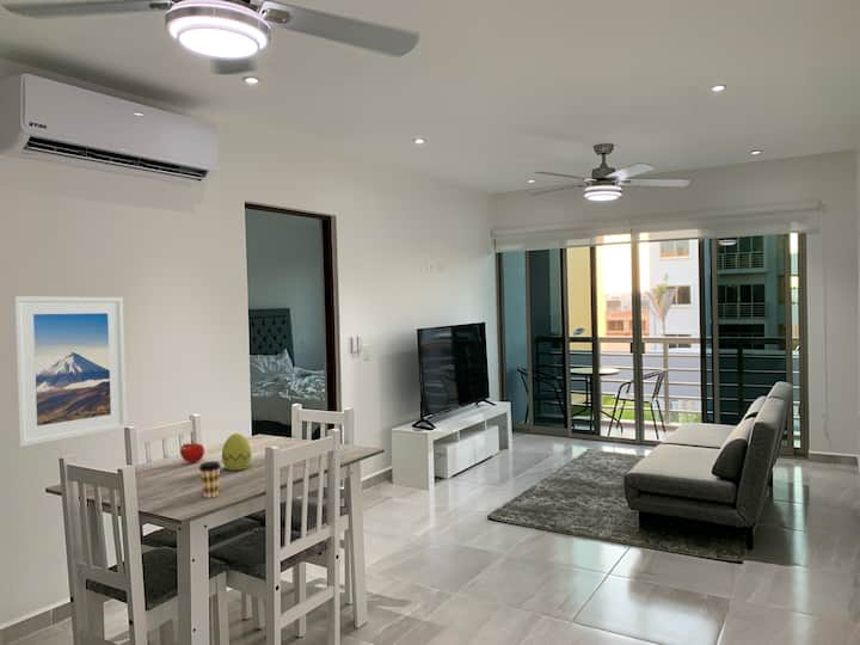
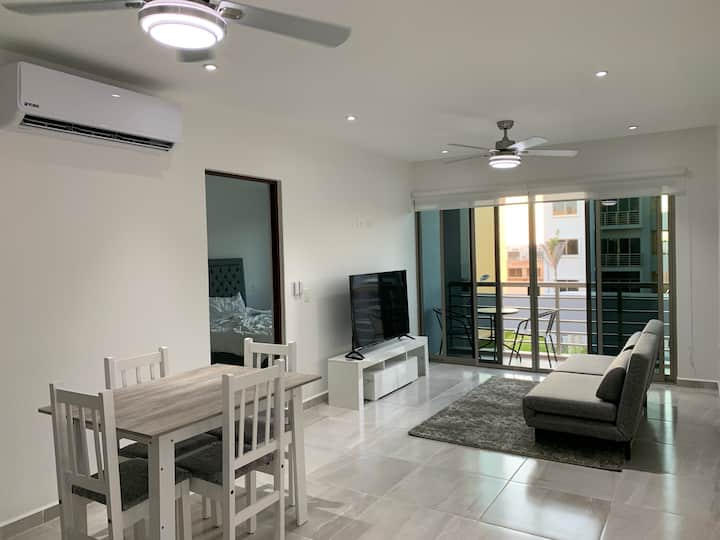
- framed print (73, 367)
- coffee cup (210, 479)
- decorative egg (236, 450)
- fruit (192, 450)
